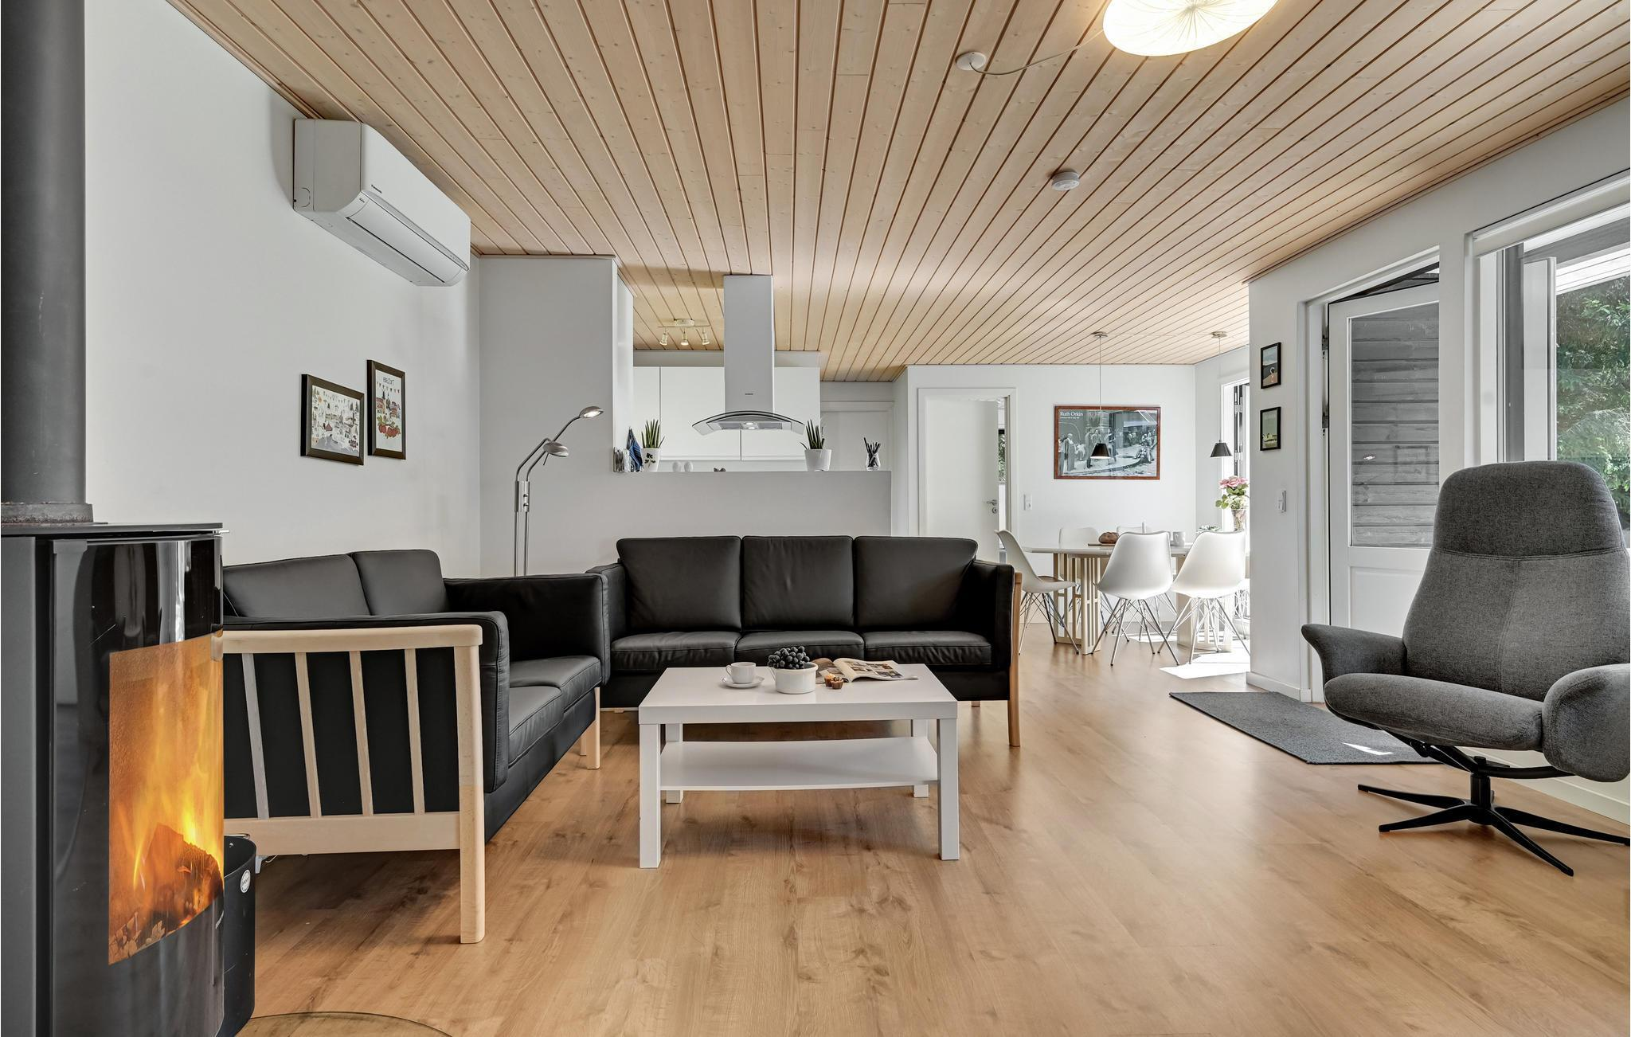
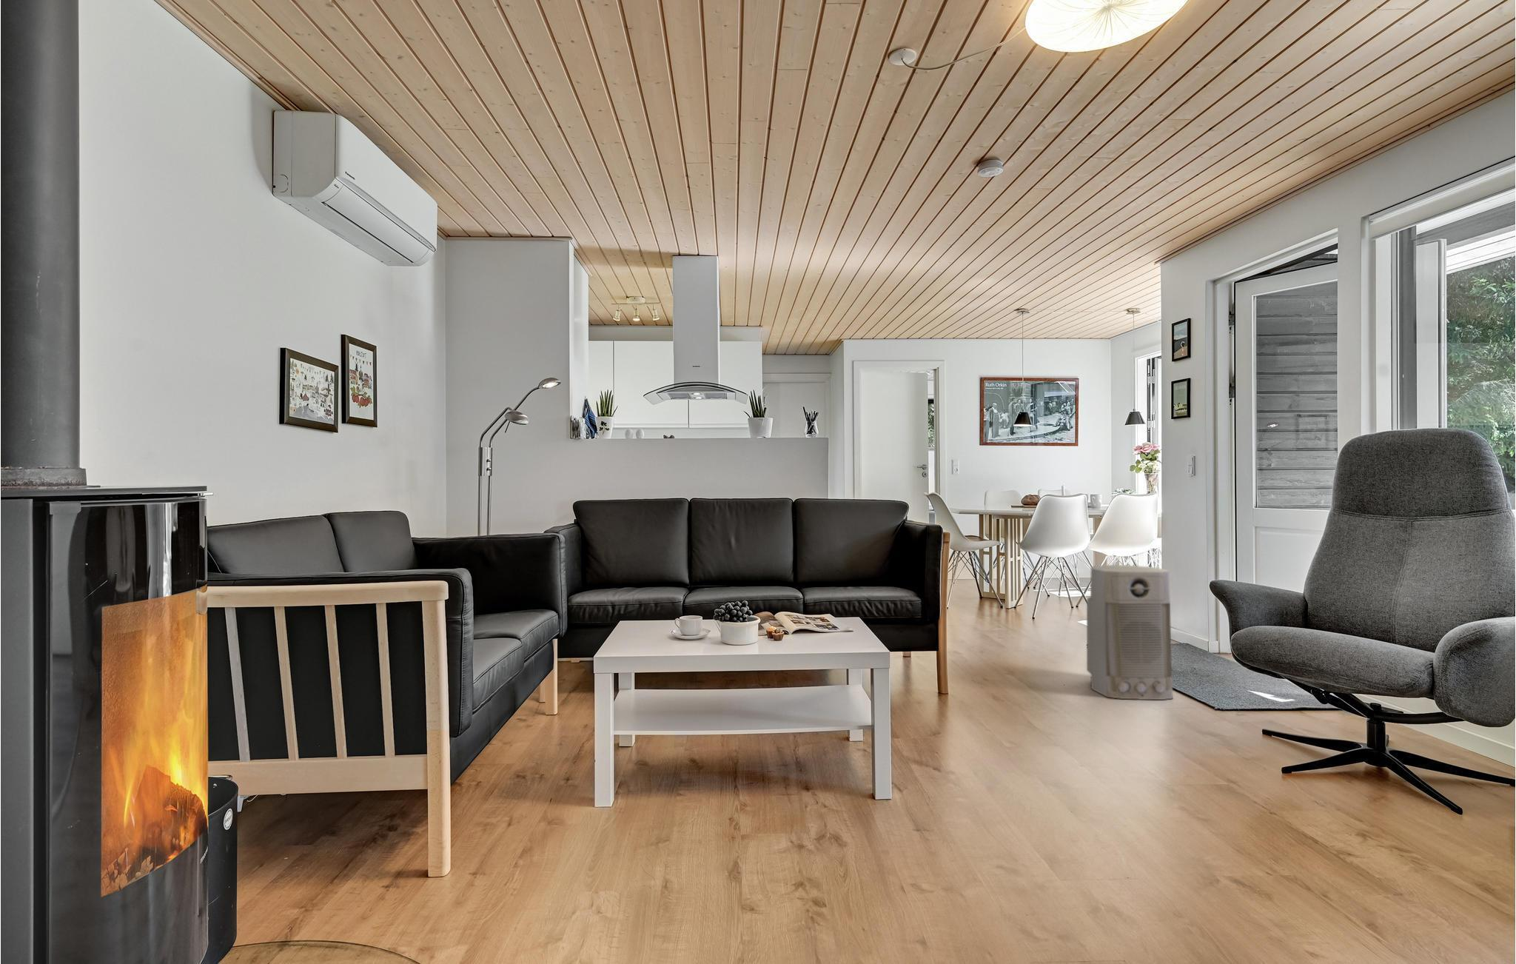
+ air purifier (1127, 629)
